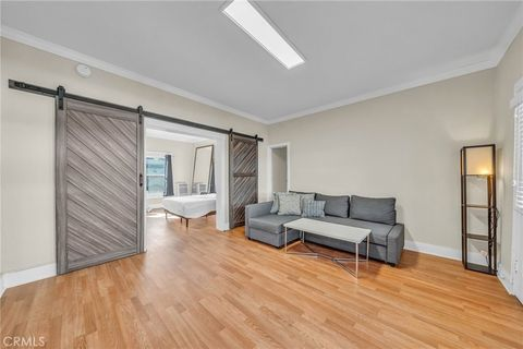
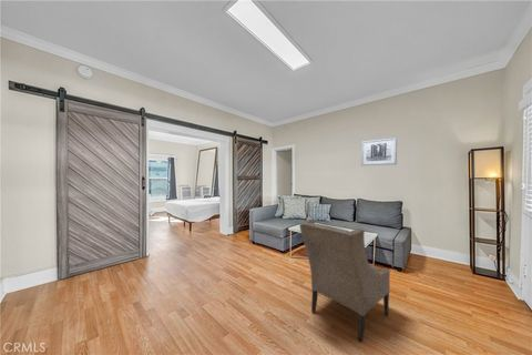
+ armchair (341, 267)
+ wall art (378, 152)
